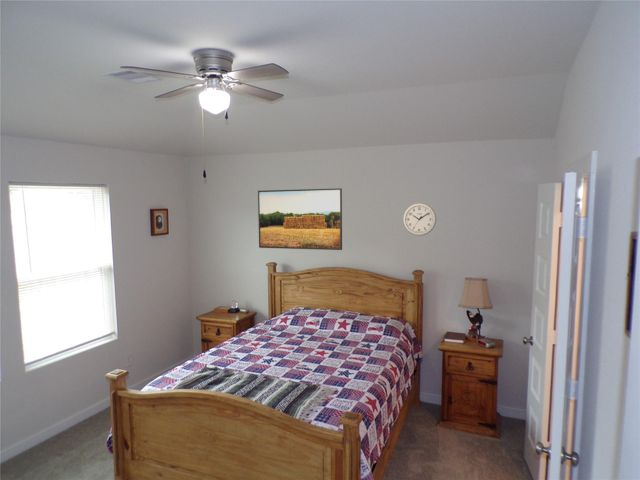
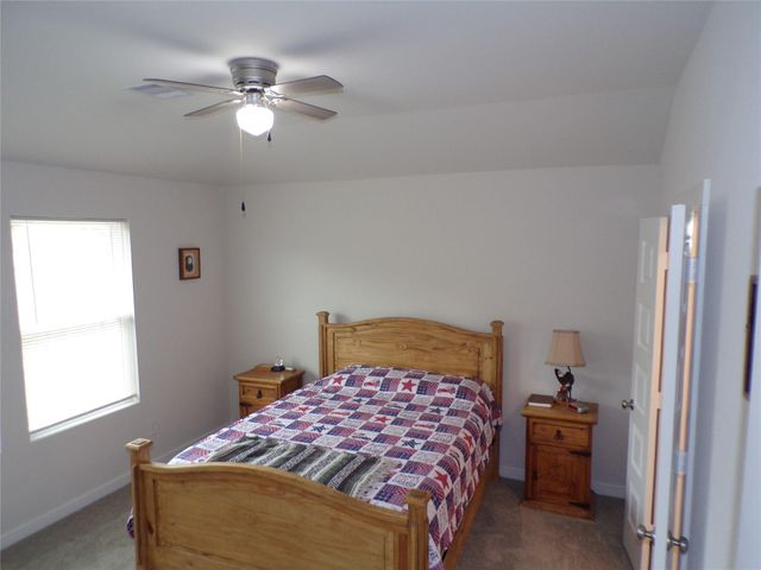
- wall clock (419, 219)
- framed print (298, 219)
